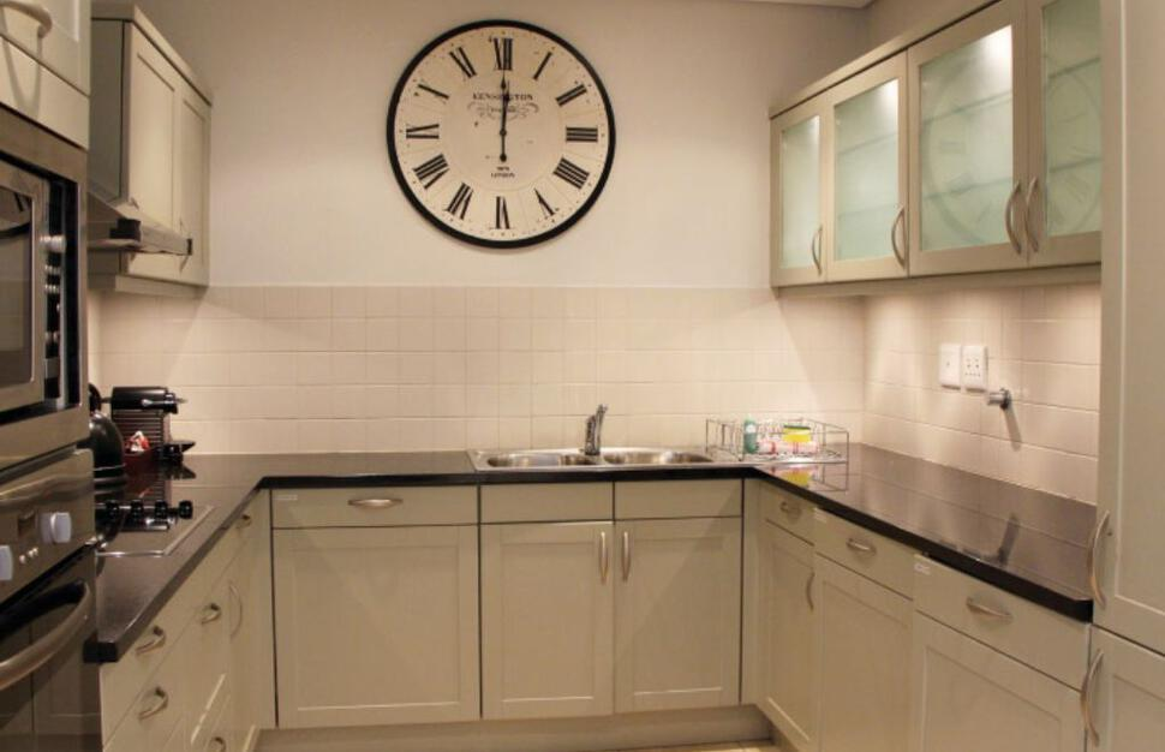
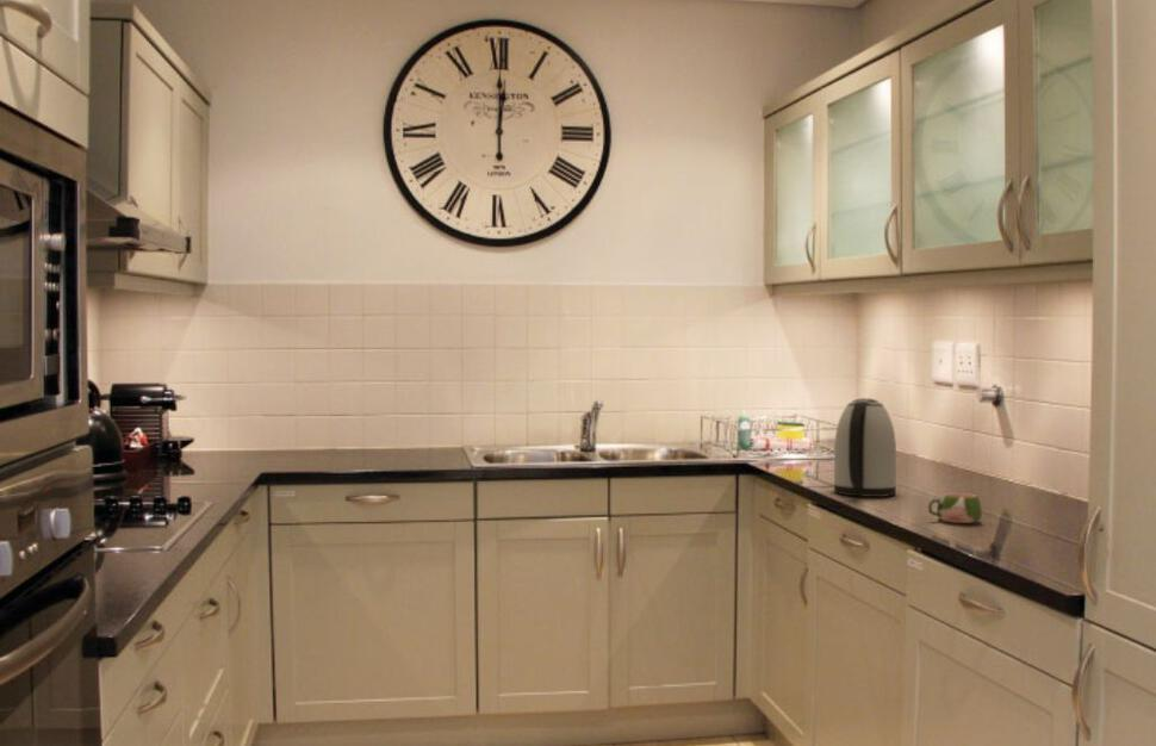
+ kettle (862, 446)
+ mug (953, 508)
